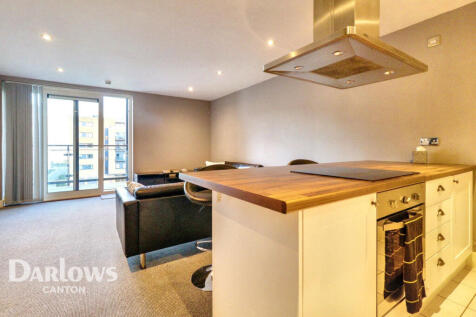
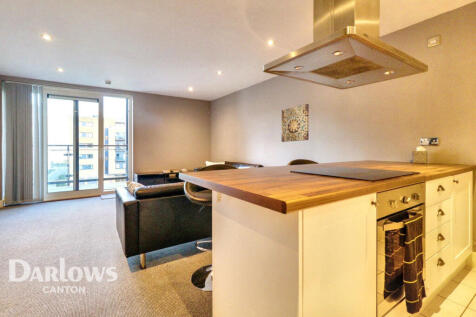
+ wall art (294, 124)
